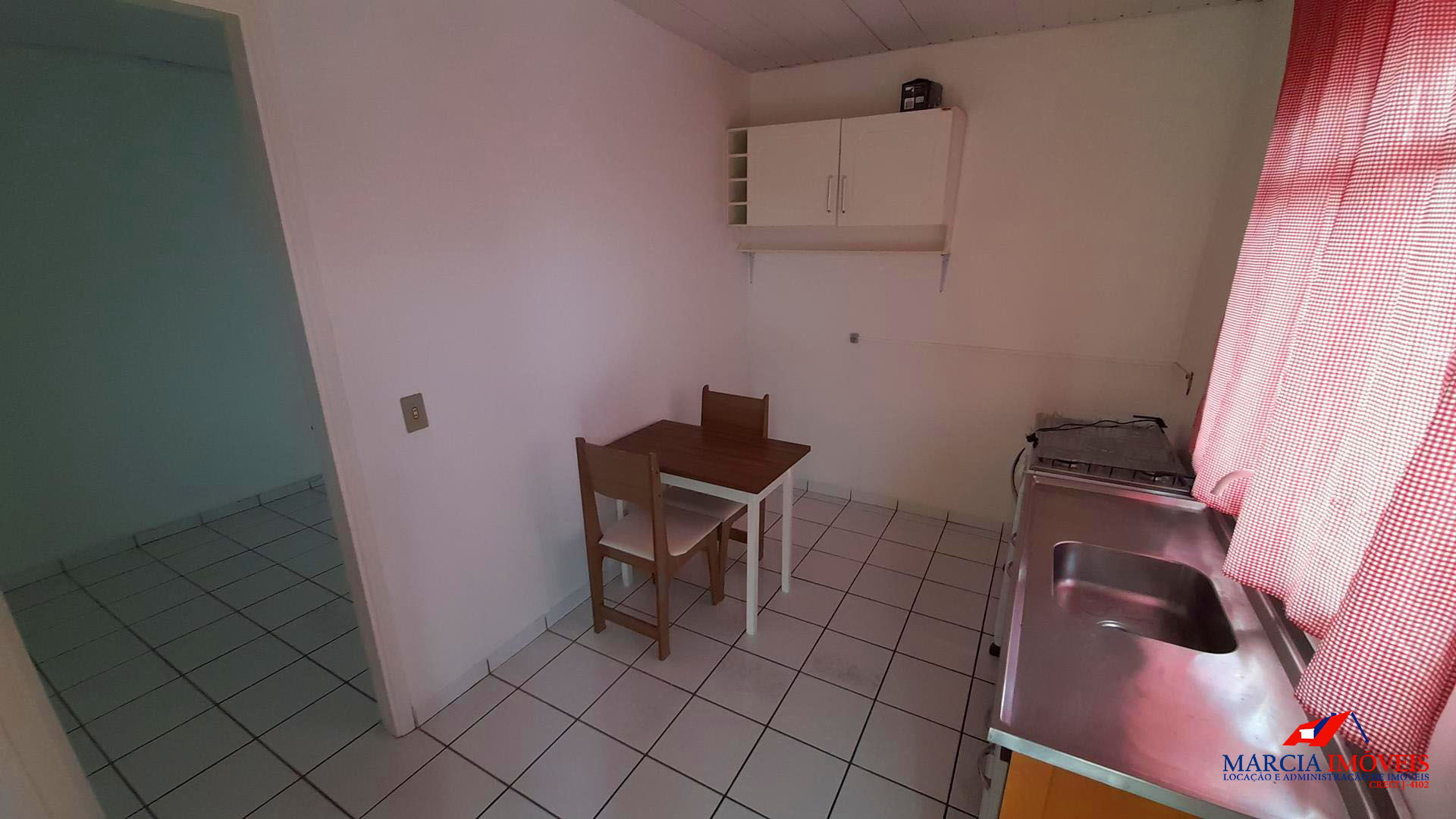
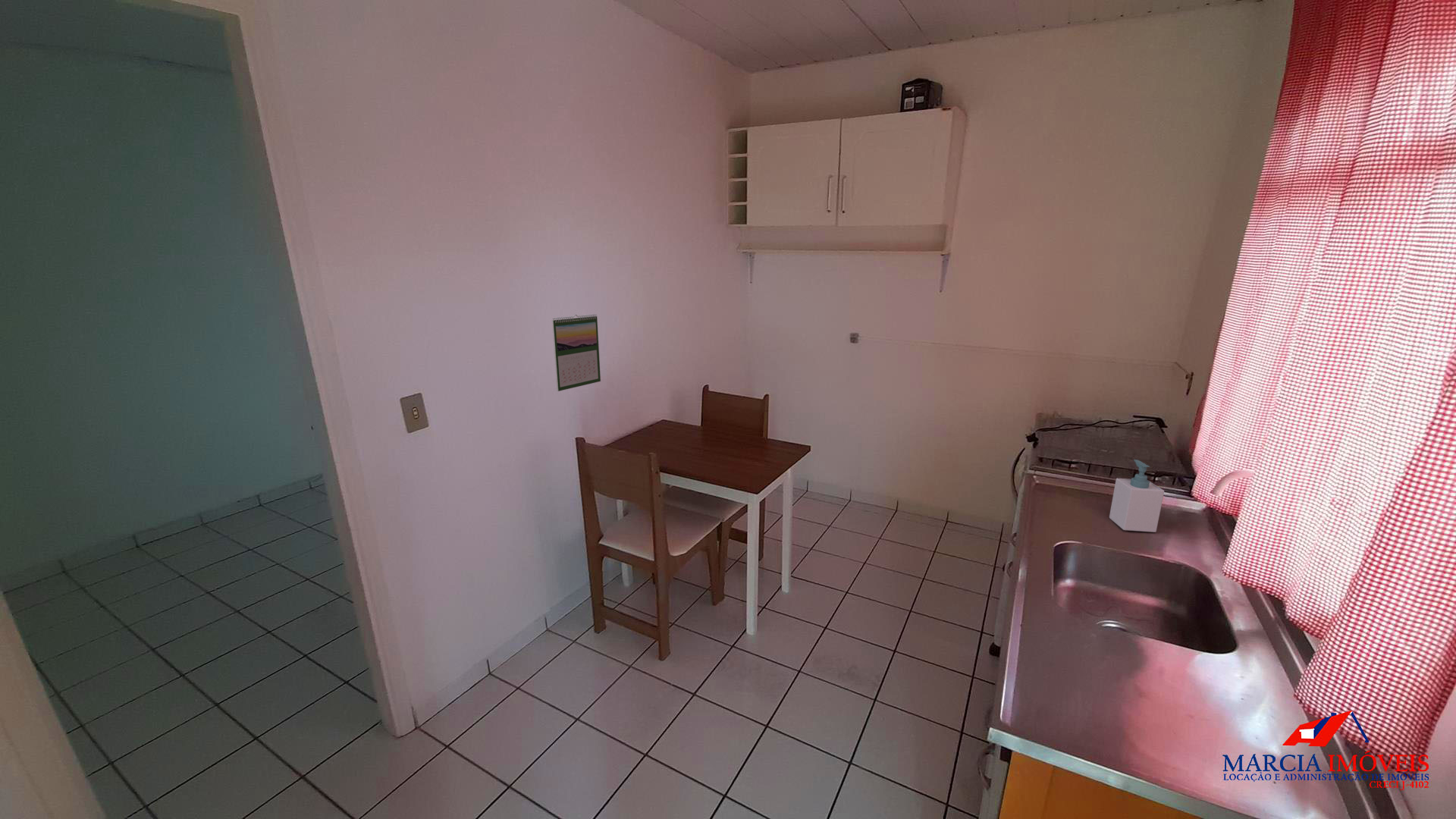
+ soap bottle (1137, 494)
+ calendar (577, 350)
